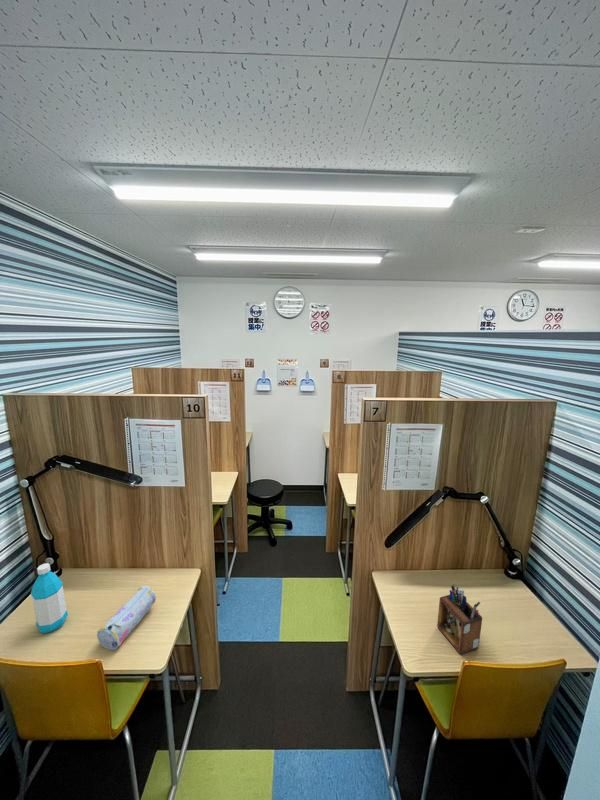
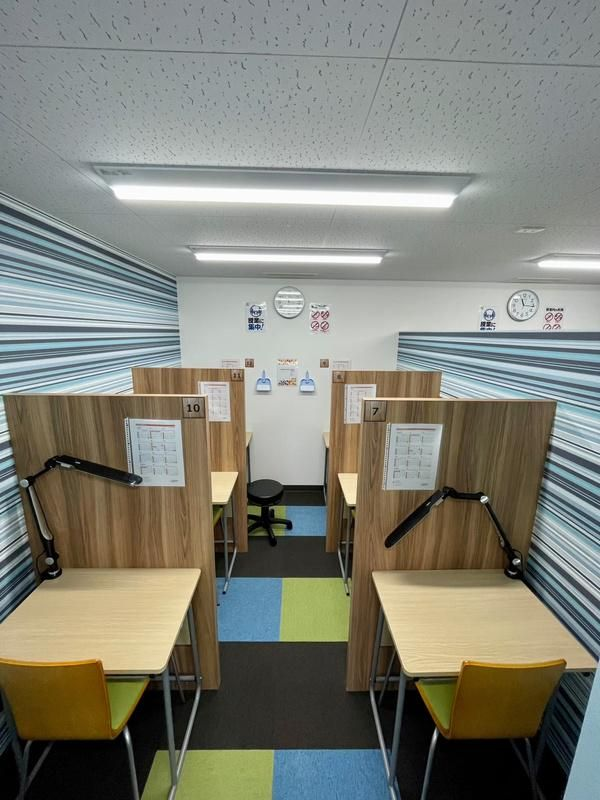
- water bottle (48, 596)
- desk organizer (459, 616)
- pencil case (128, 615)
